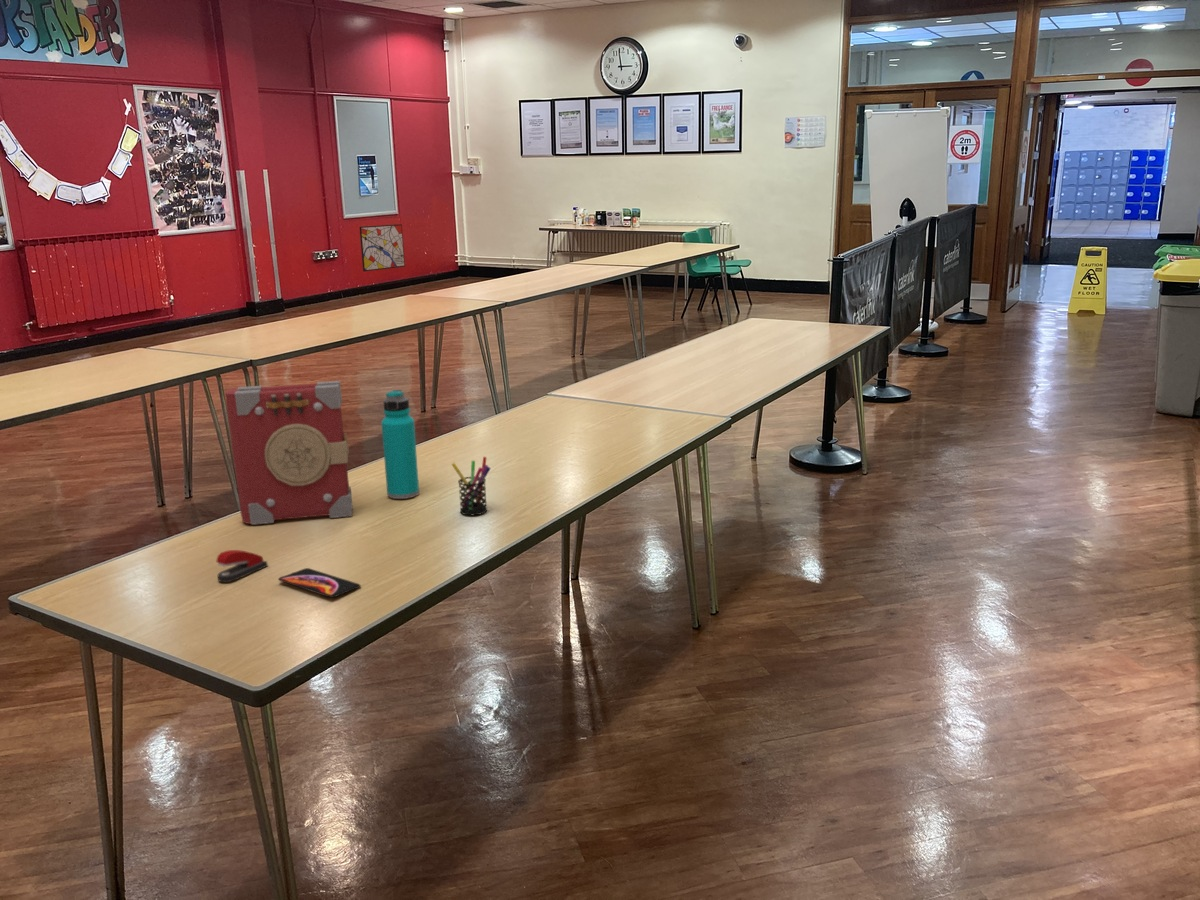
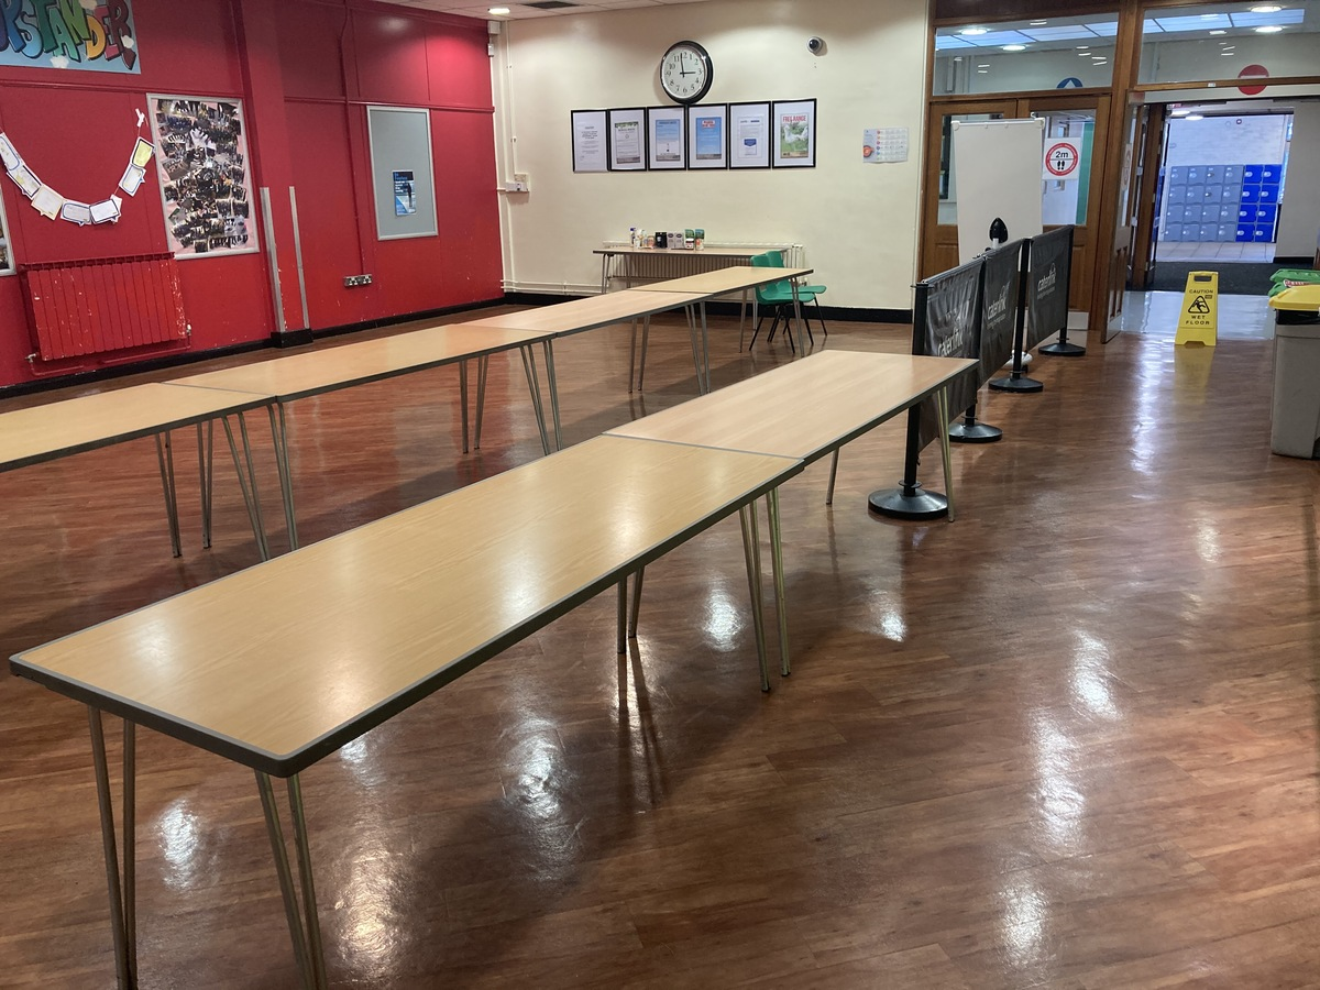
- stapler (239, 560)
- water bottle (399, 443)
- smartphone (319, 582)
- pen holder (474, 483)
- book (291, 452)
- wall art (382, 247)
